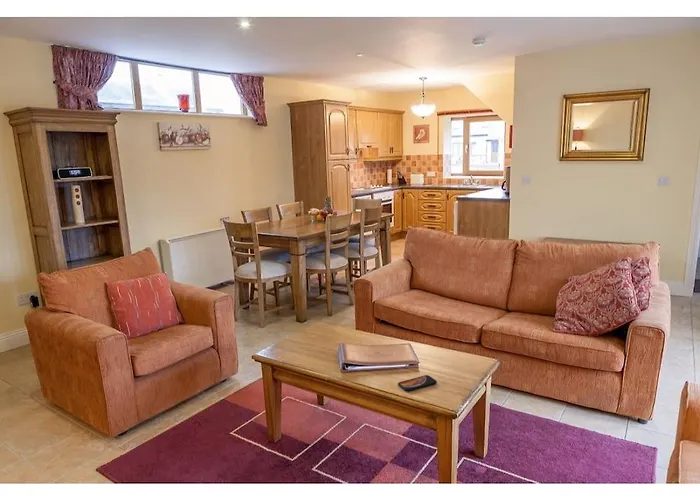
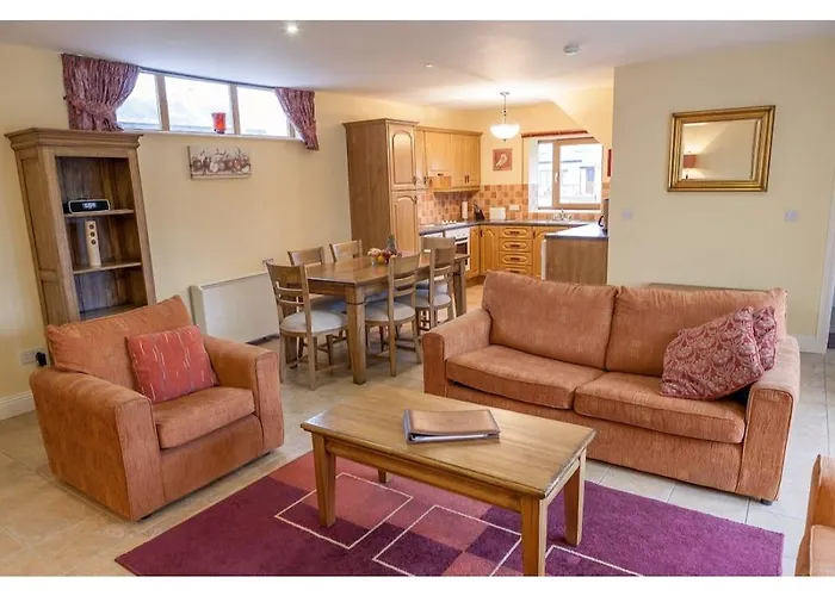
- smartphone (417, 383)
